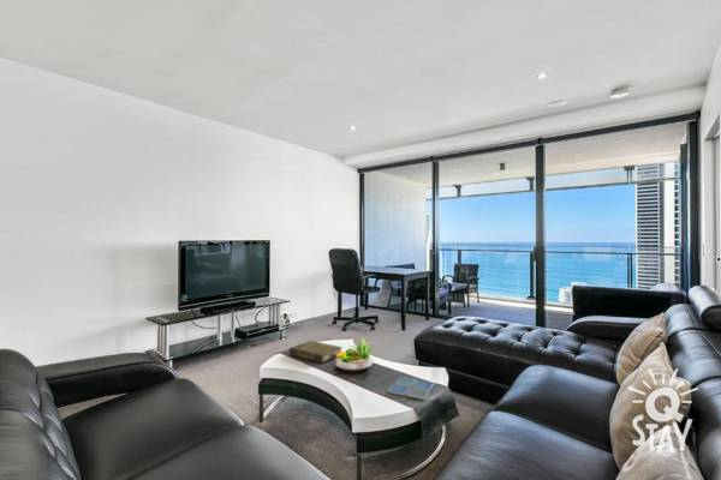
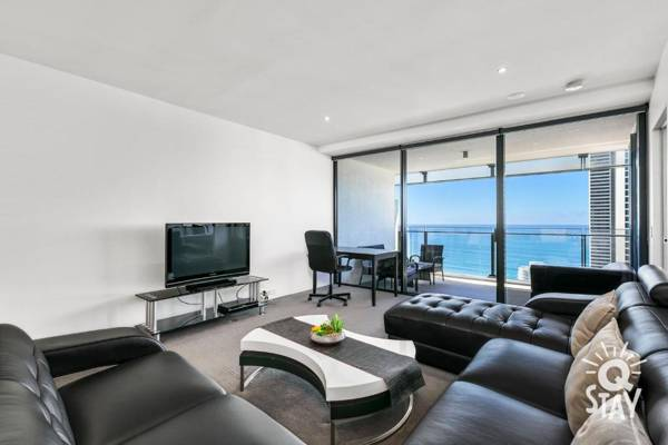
- drink coaster (411, 386)
- book (317, 350)
